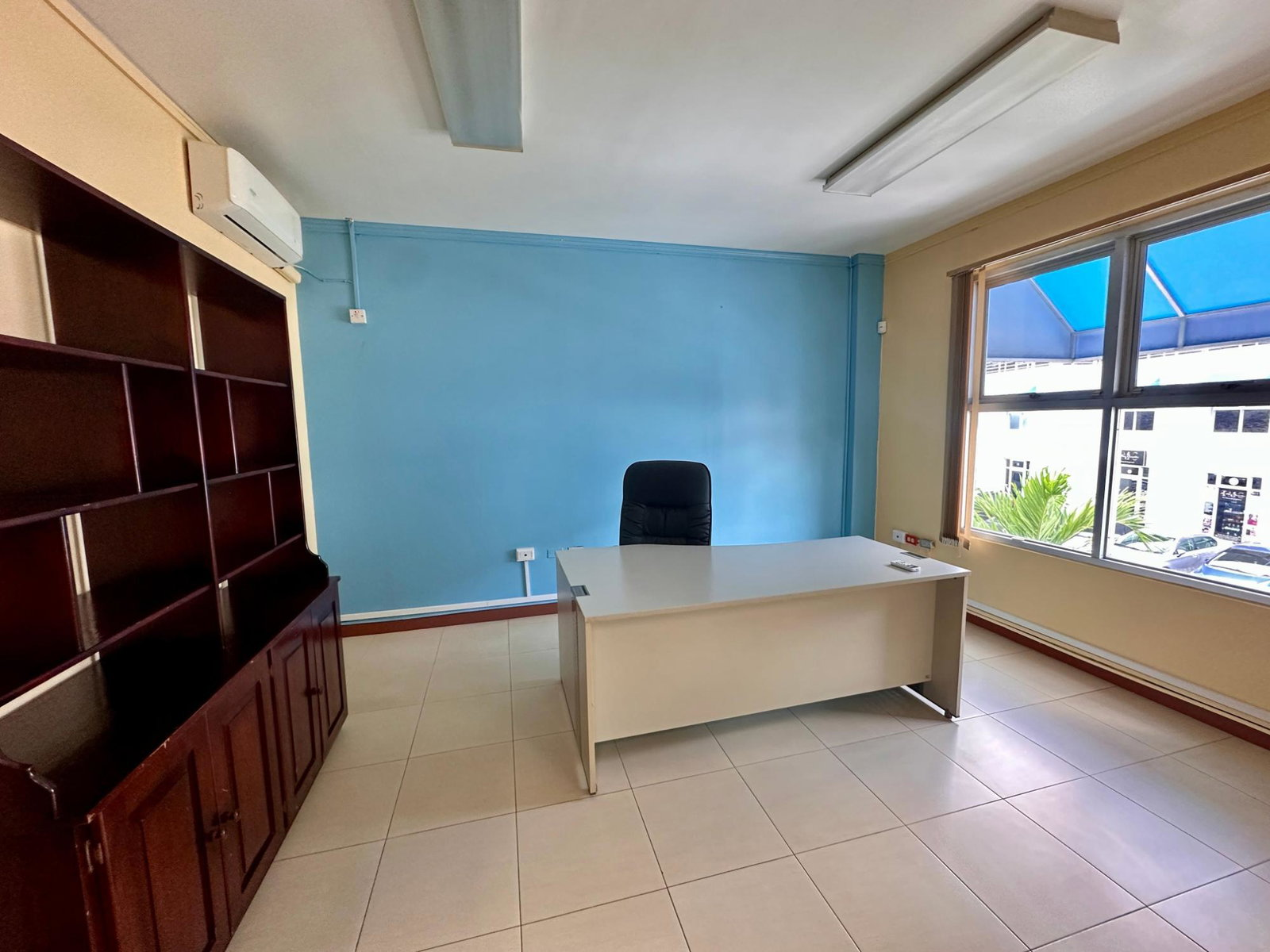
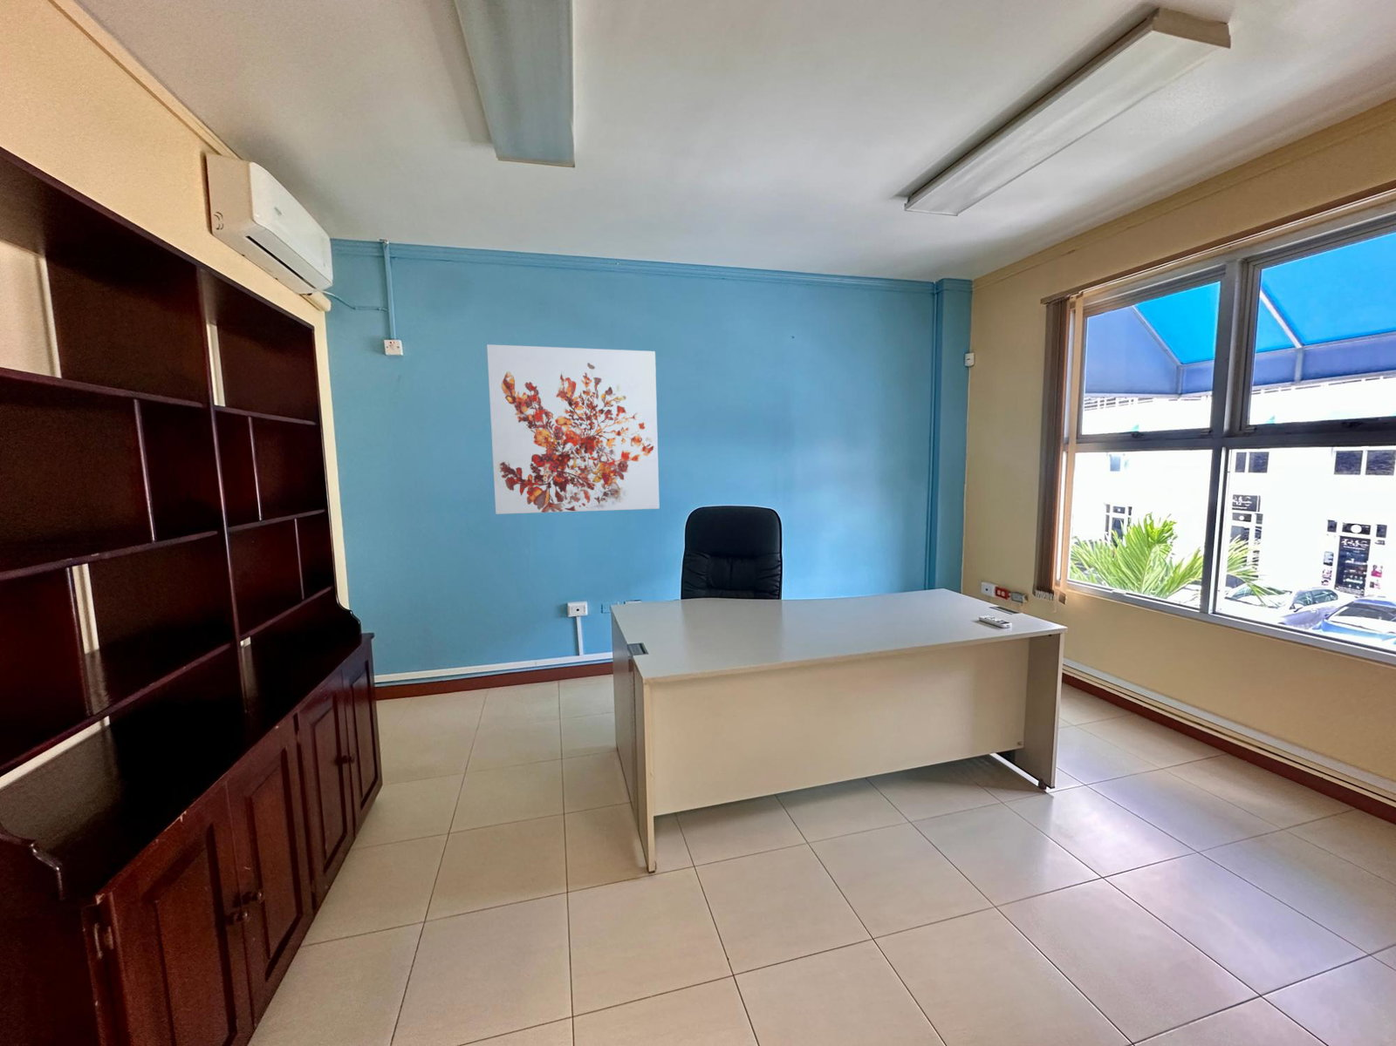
+ wall art (577, 431)
